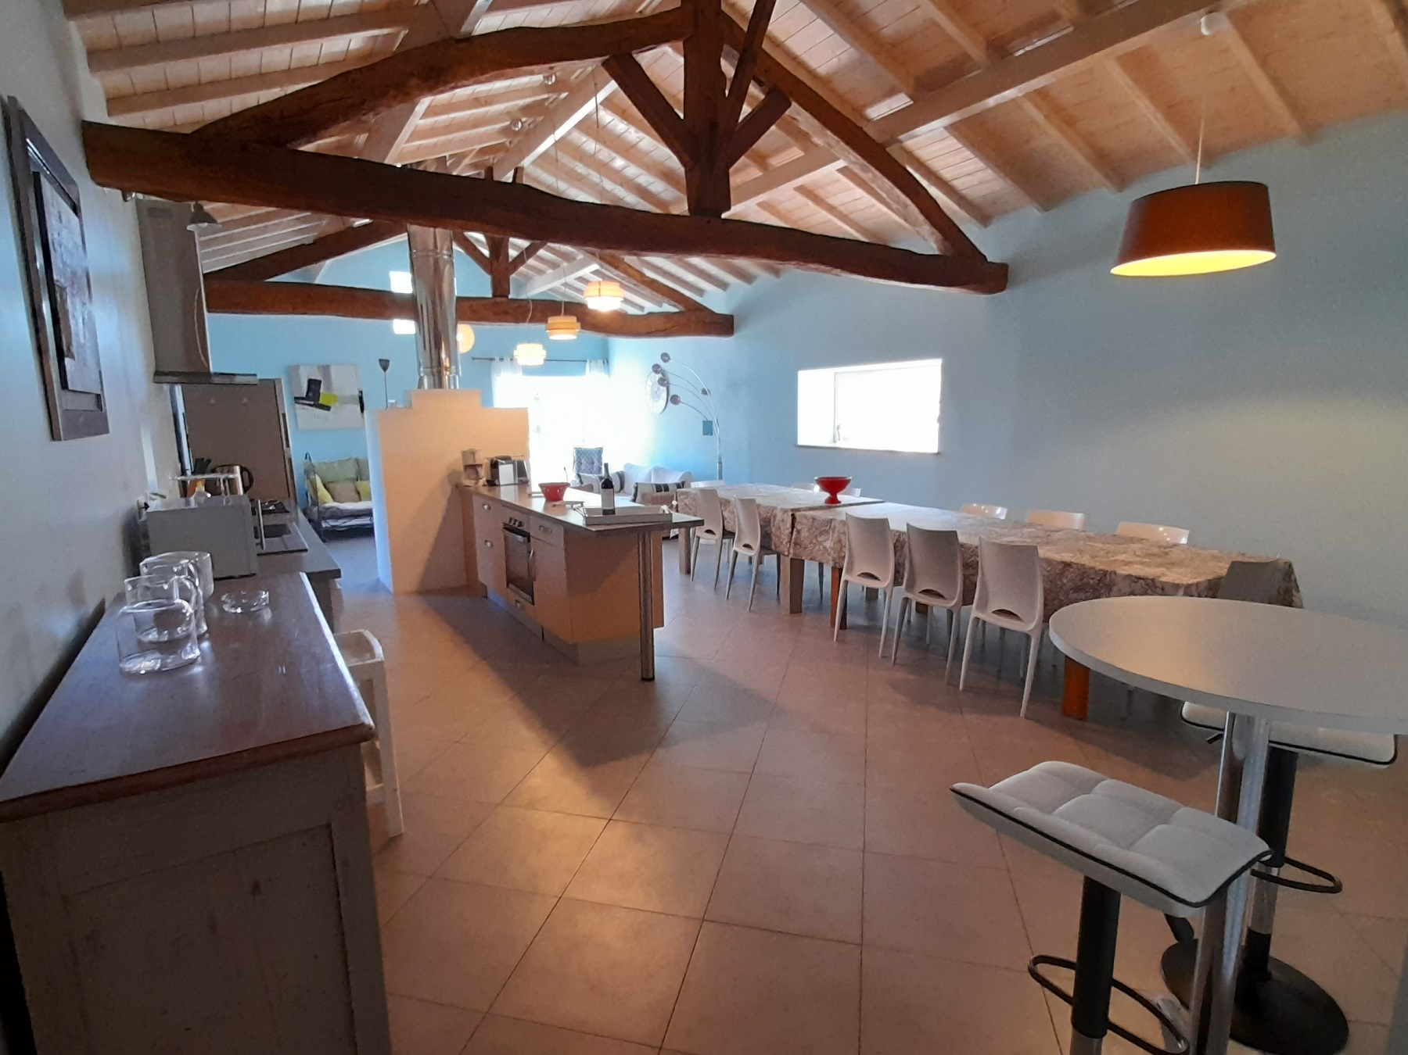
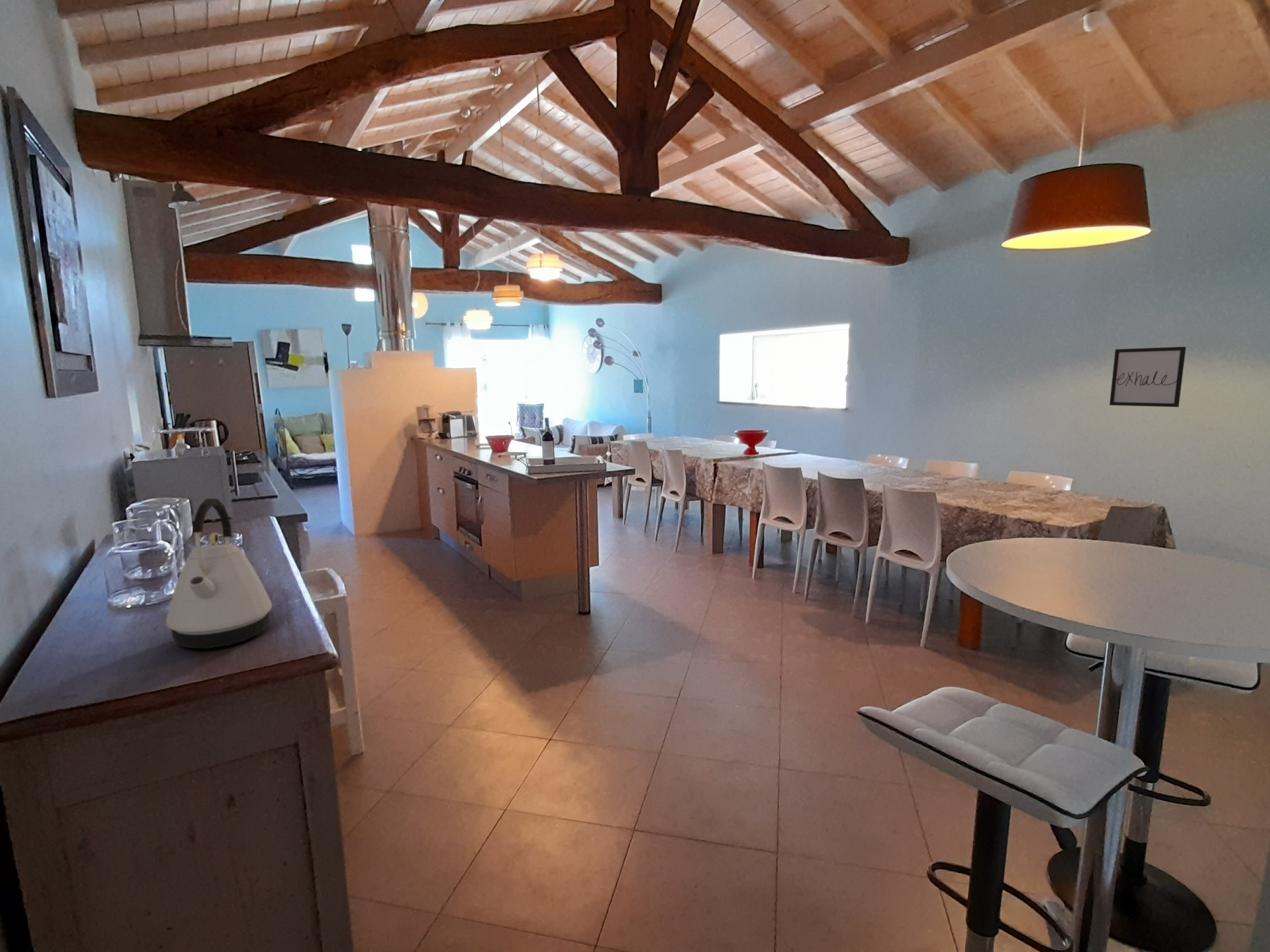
+ kettle (215, 568)
+ wall art (1146, 377)
